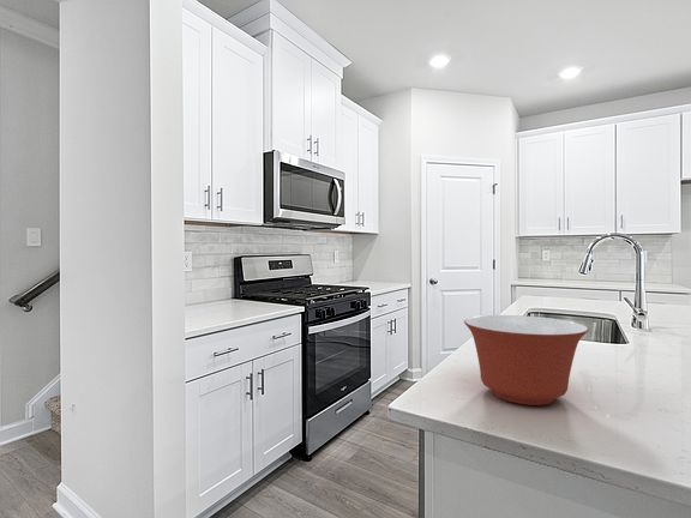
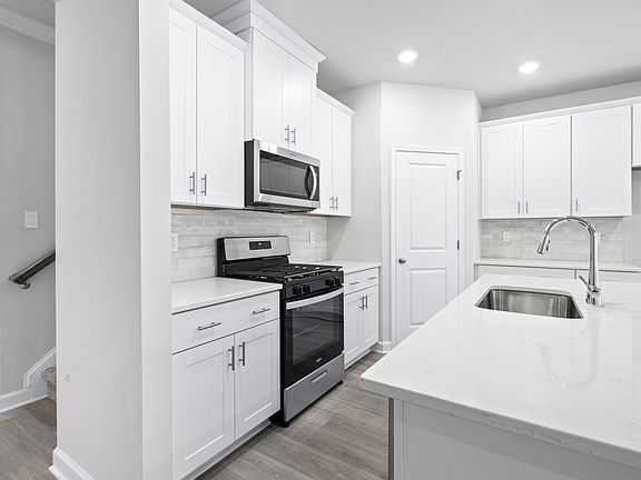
- mixing bowl (522, 359)
